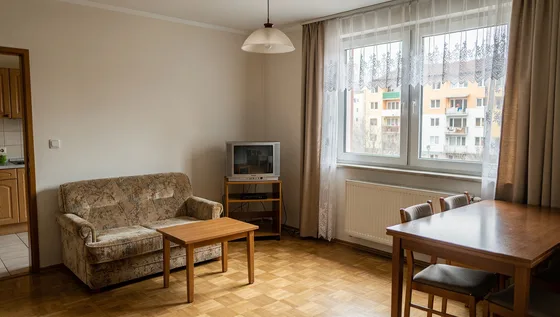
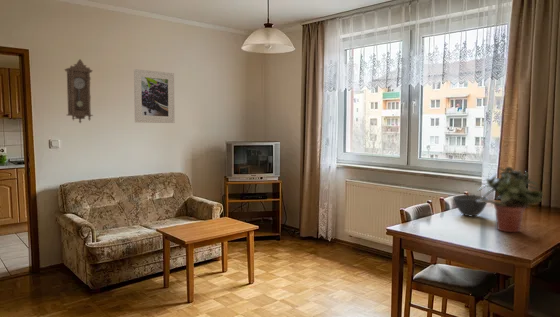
+ potted plant (509, 198)
+ bowl (469, 206)
+ pendulum clock (79, 91)
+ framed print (154, 97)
